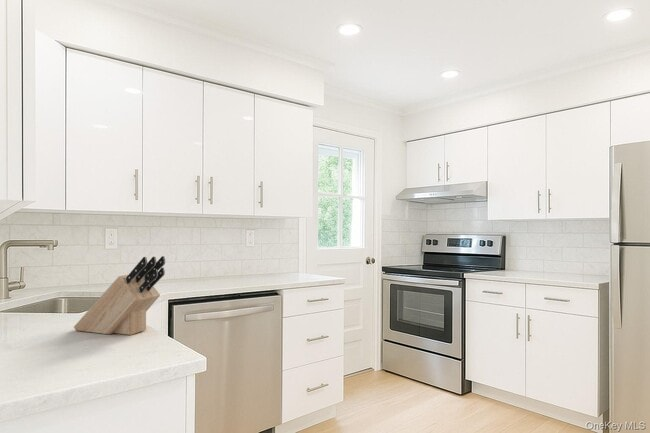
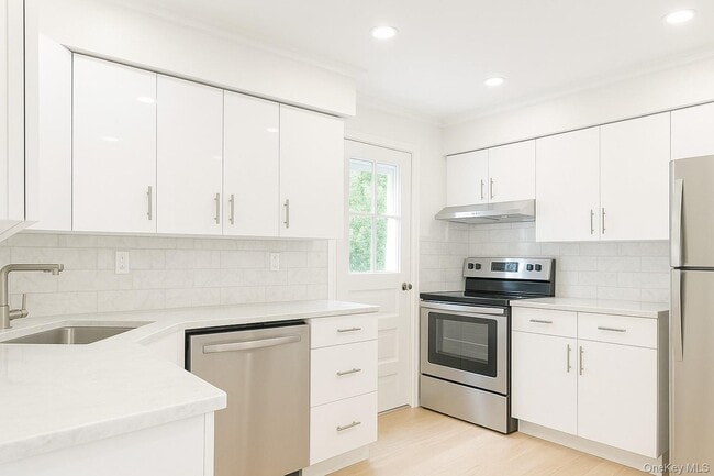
- knife block (122, 292)
